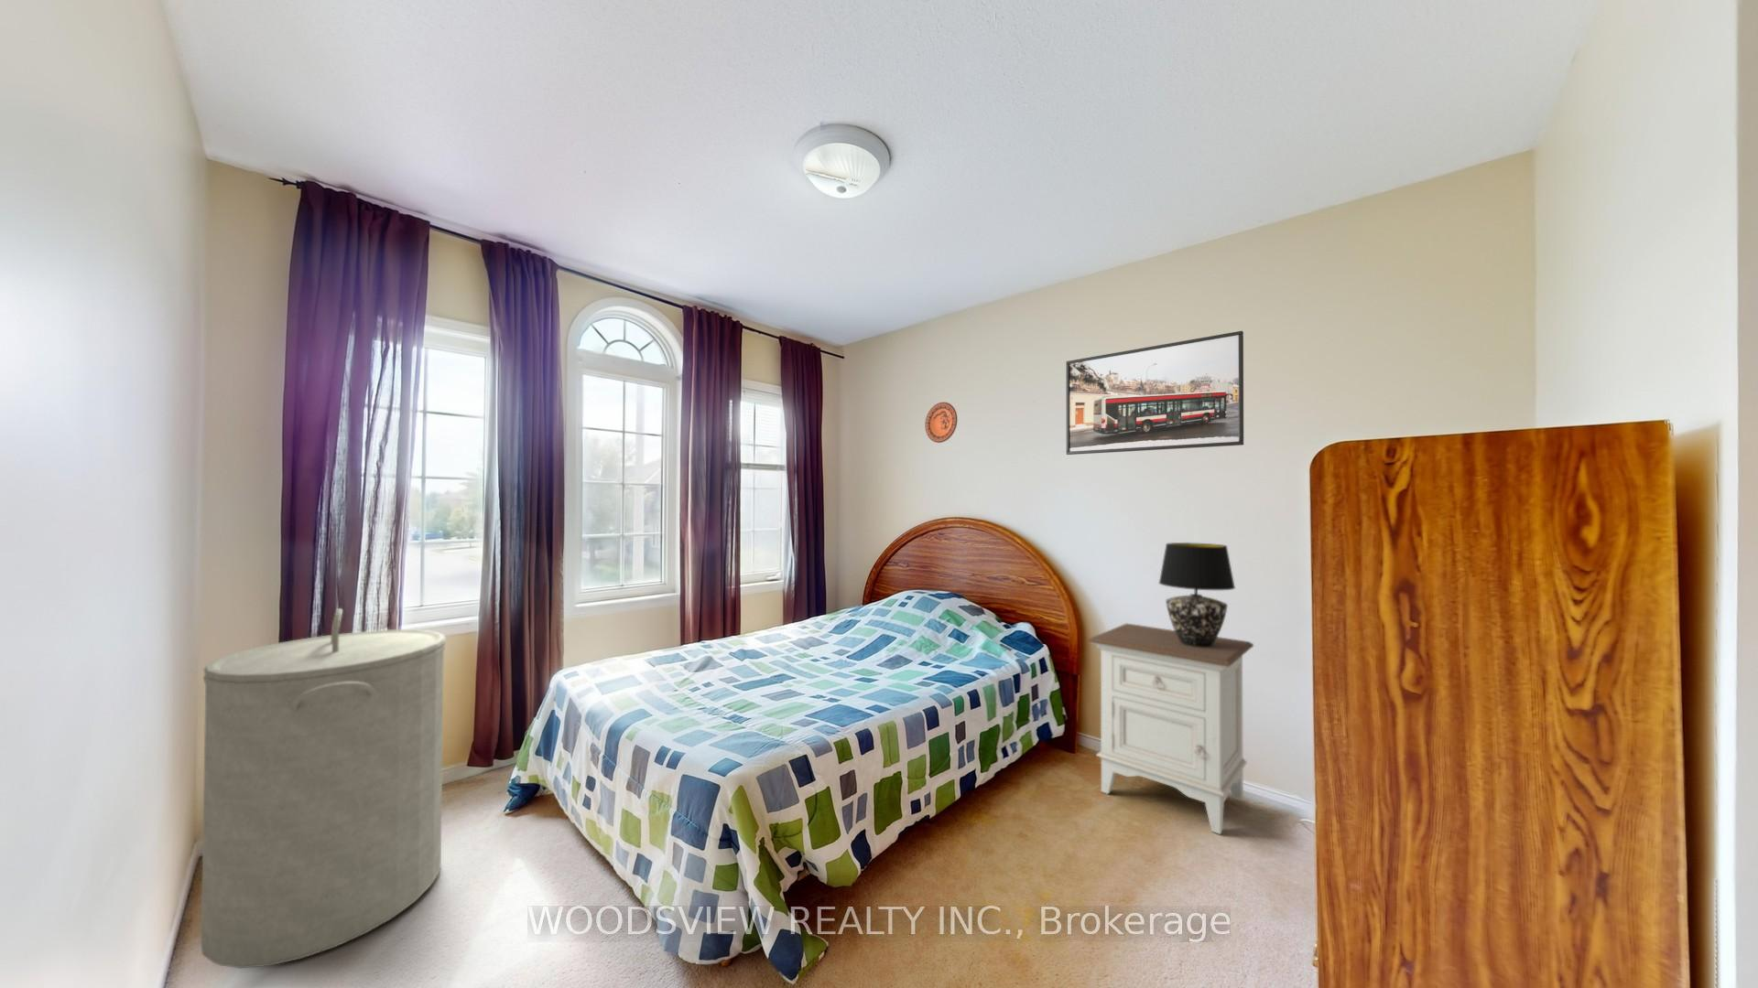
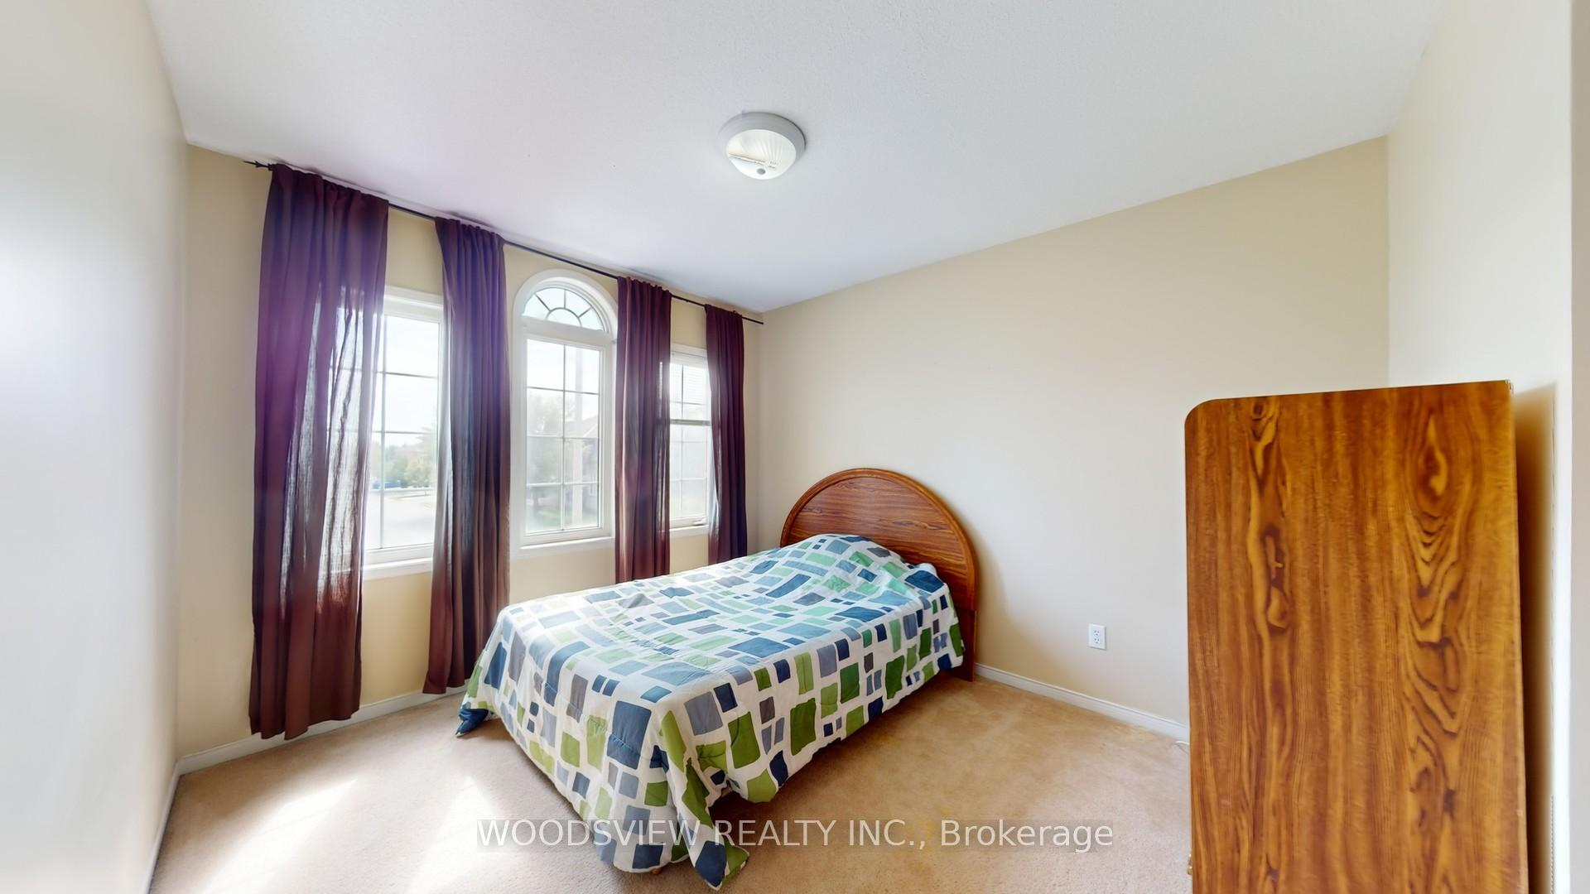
- laundry hamper (336, 754)
- table lamp (1195, 594)
- decorative plate (941, 422)
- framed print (1146, 399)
- nightstand (1169, 718)
